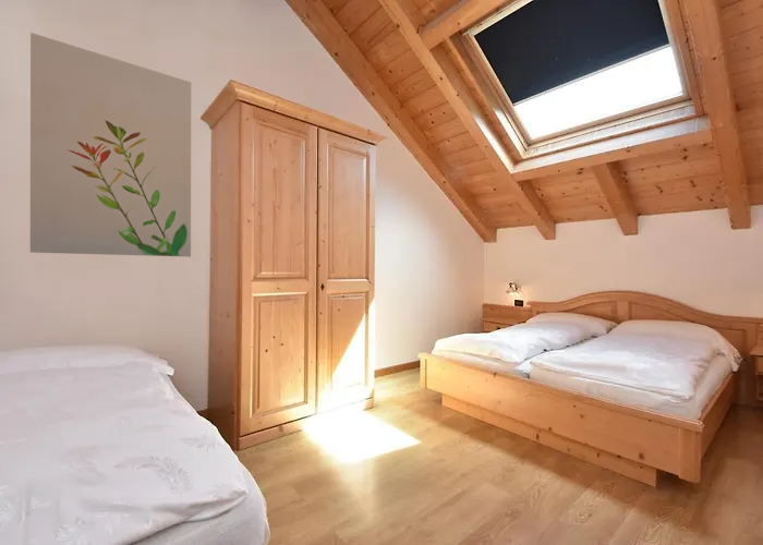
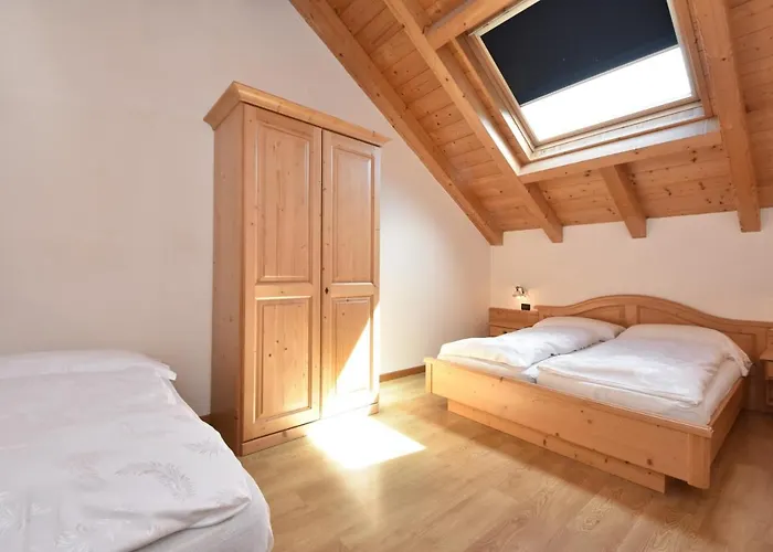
- wall art (119, 158)
